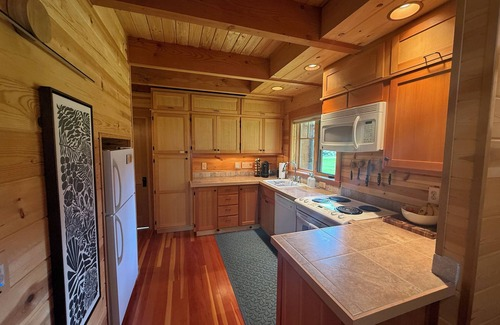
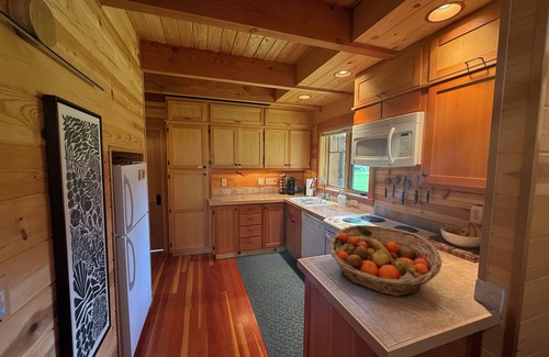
+ fruit basket (379, 256)
